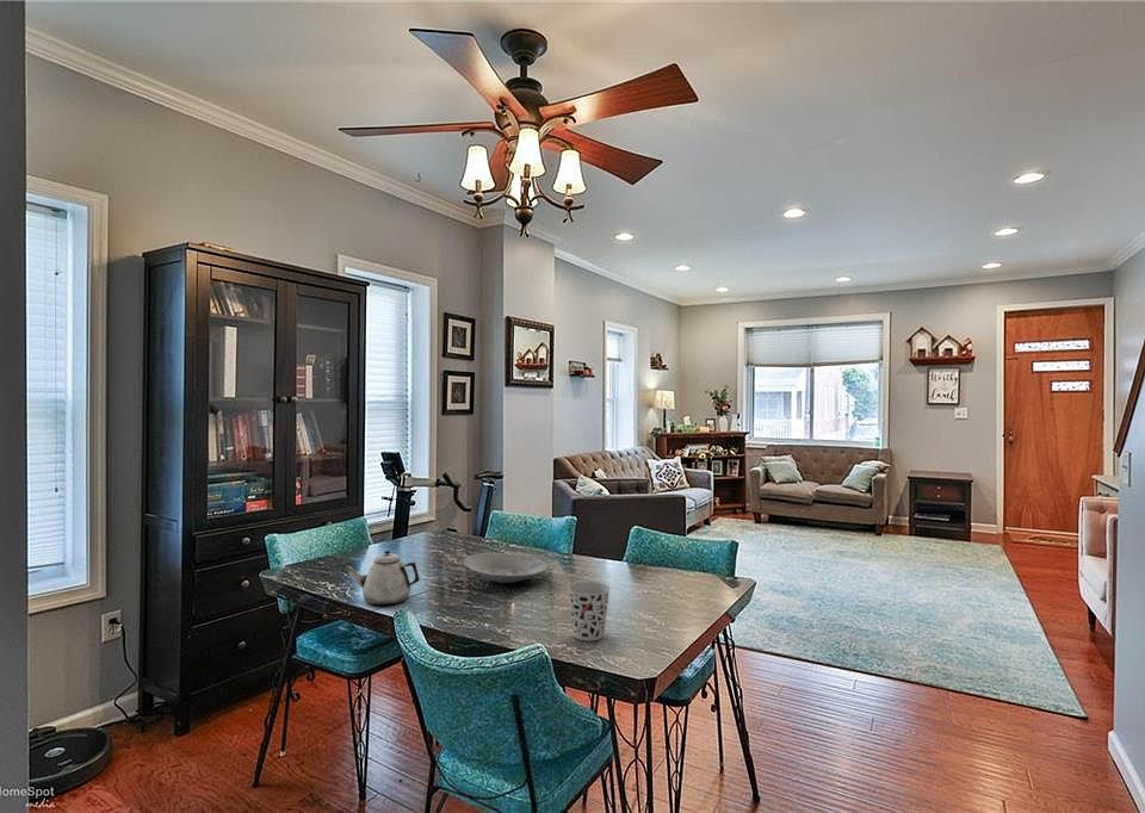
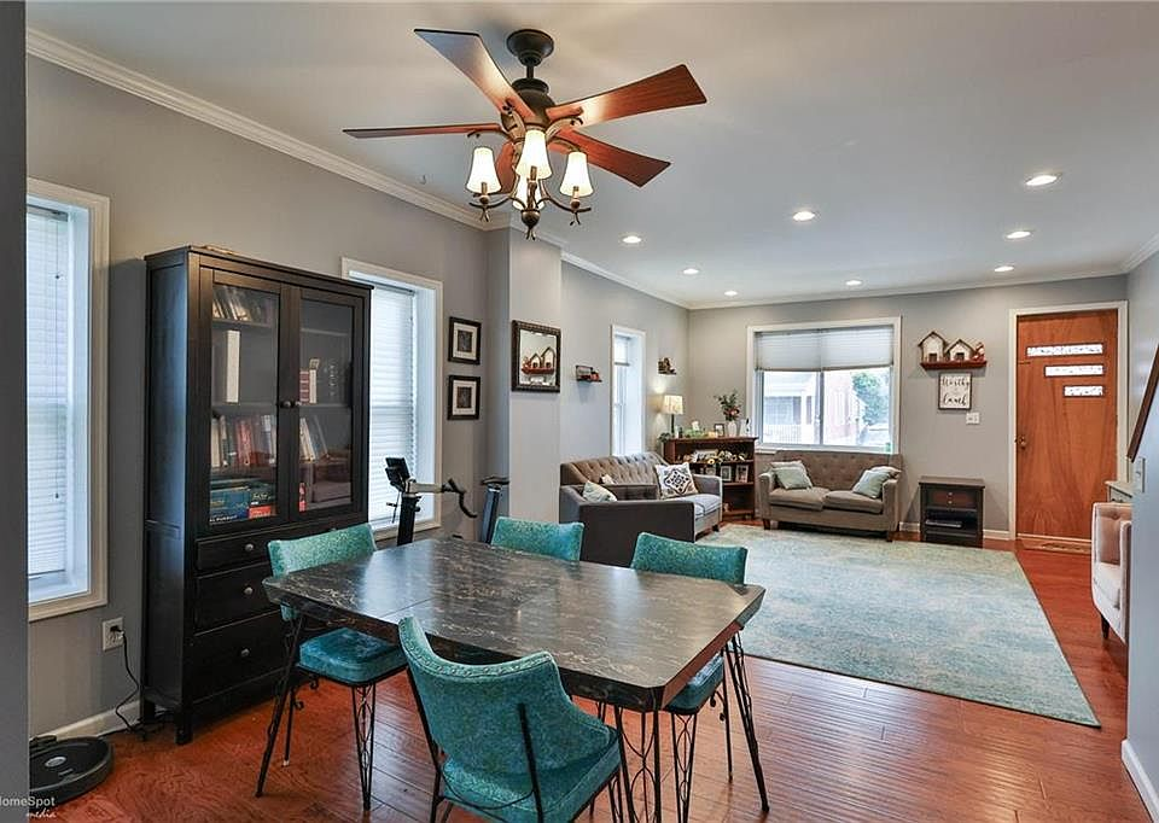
- cup (588, 610)
- teapot (382, 575)
- bowl (506, 569)
